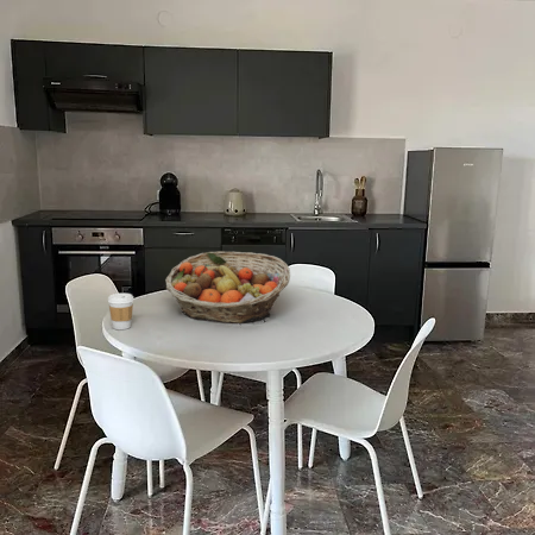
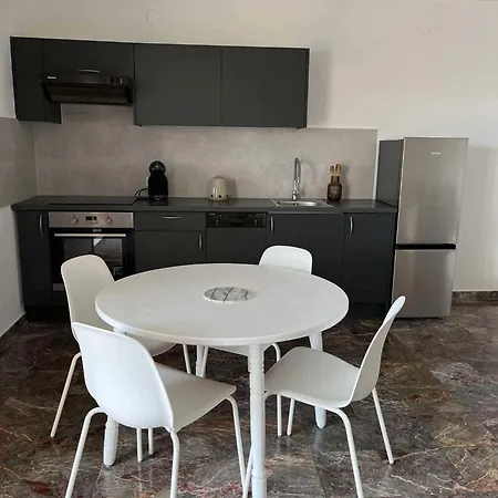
- fruit basket (227, 285)
- coffee cup (121, 310)
